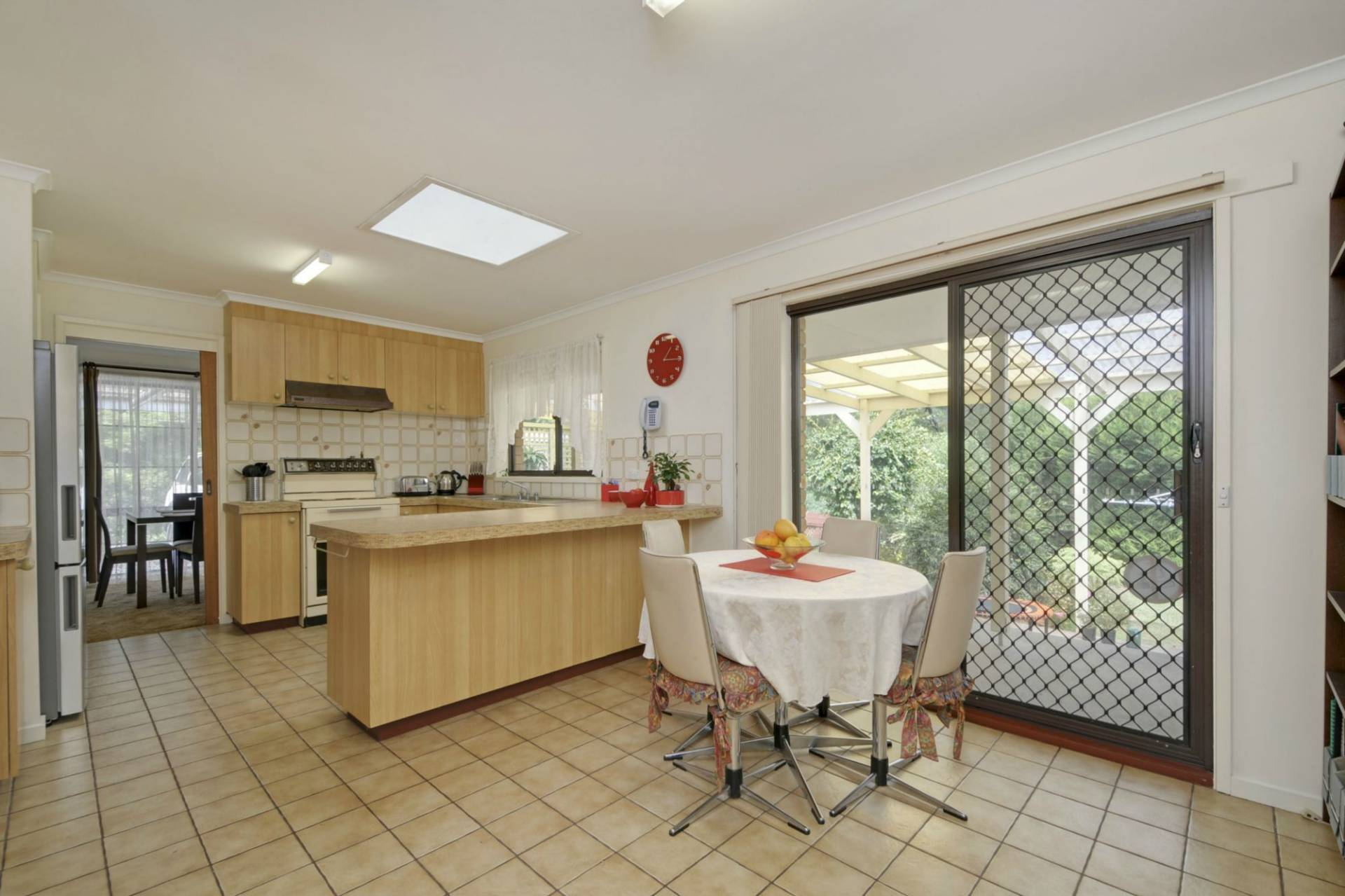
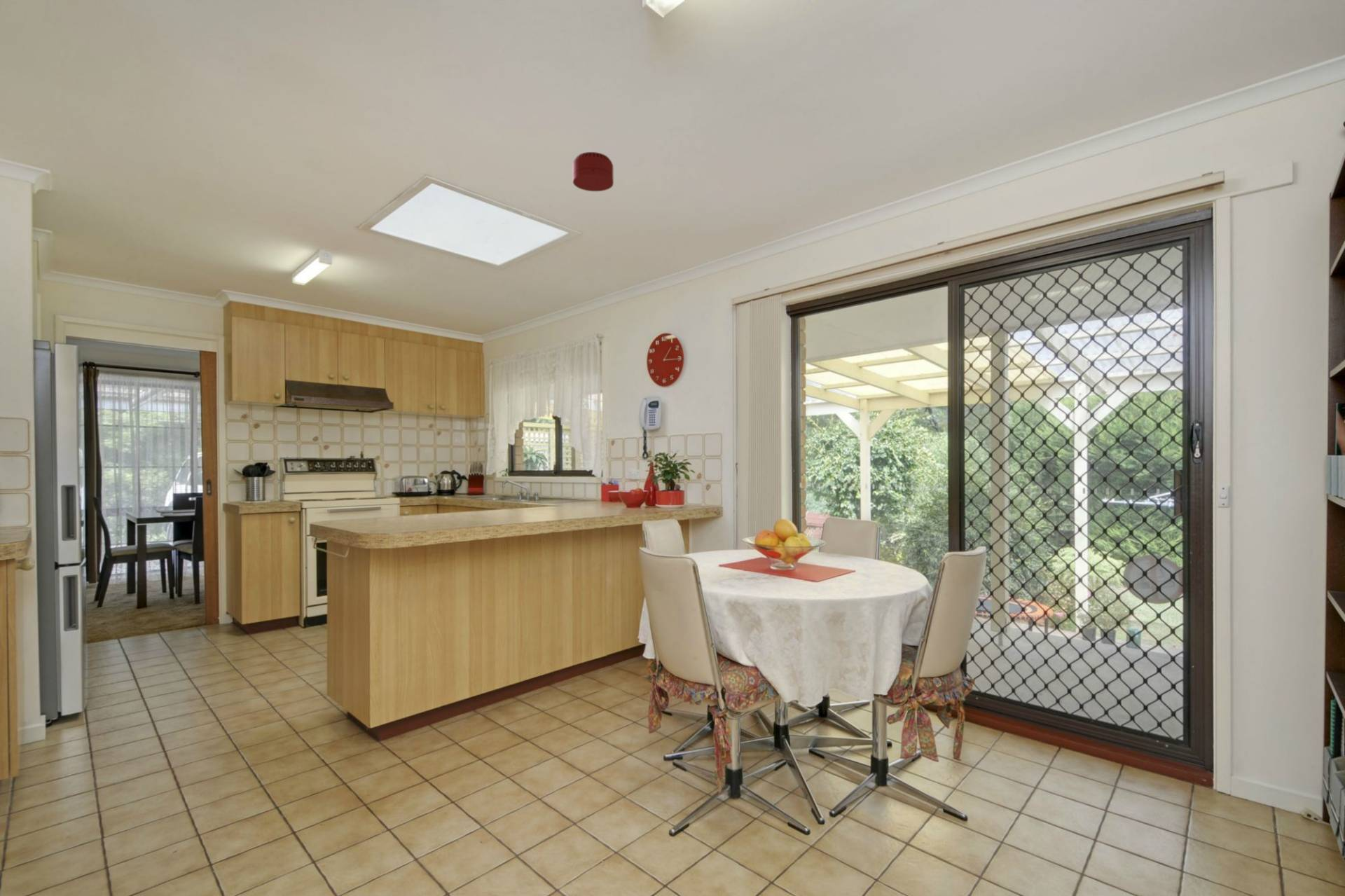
+ smoke detector (593, 171)
